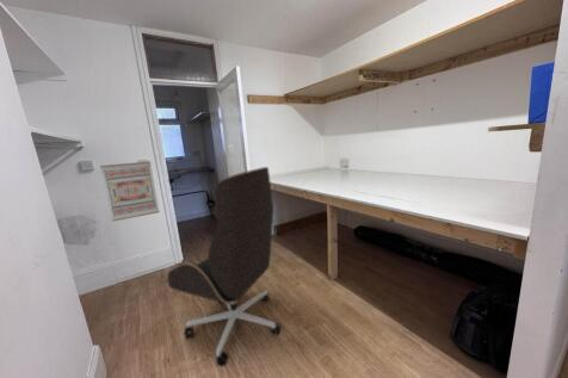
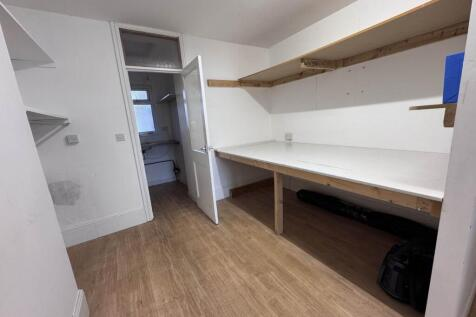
- office chair (228, 252)
- wall art (131, 190)
